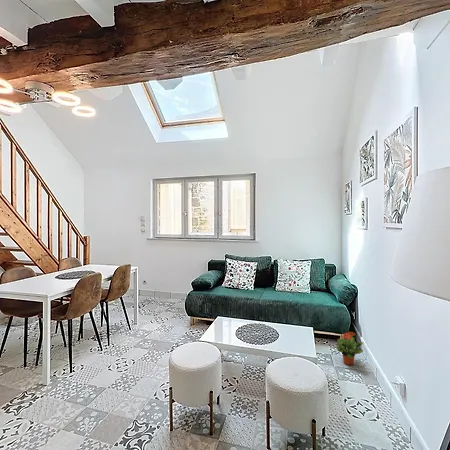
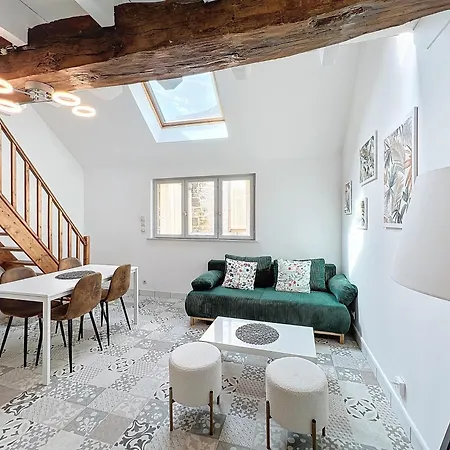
- potted plant (349, 347)
